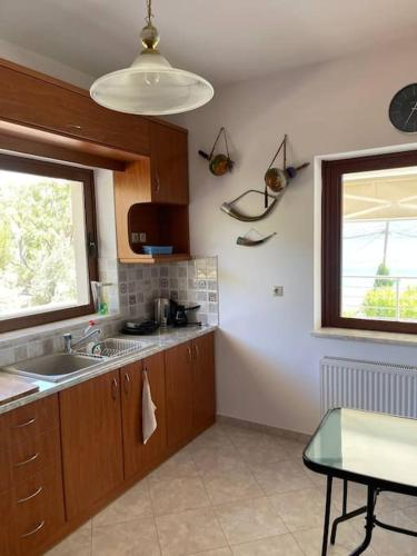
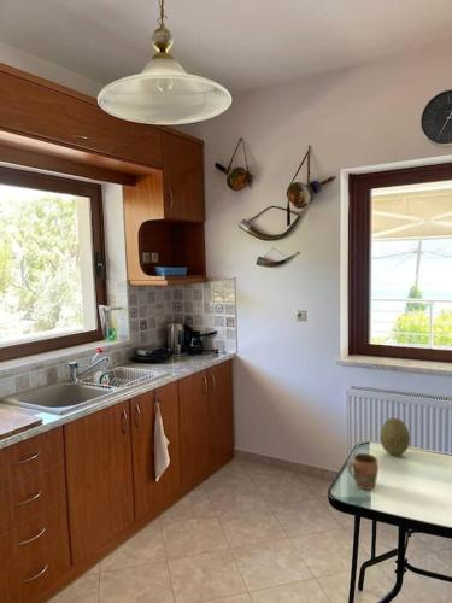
+ fruit (394, 435)
+ mug (363, 470)
